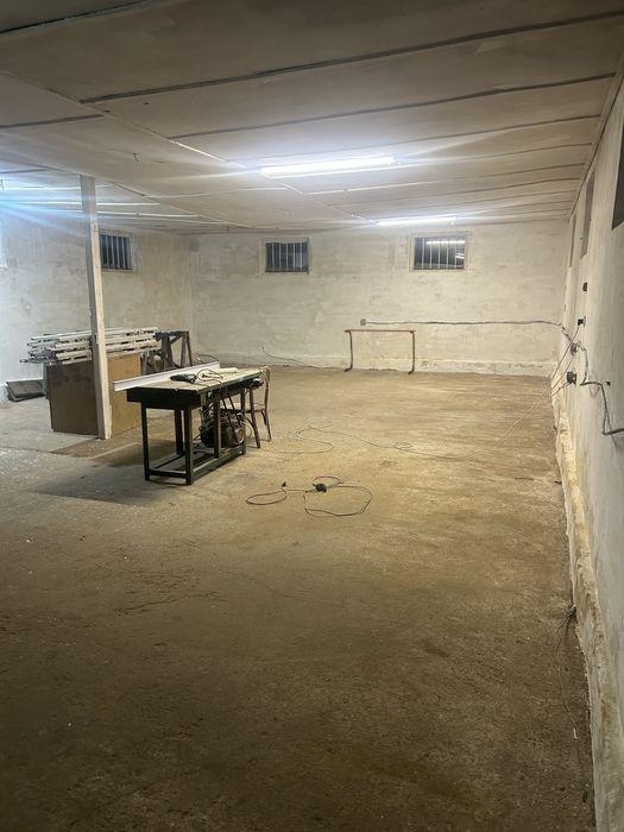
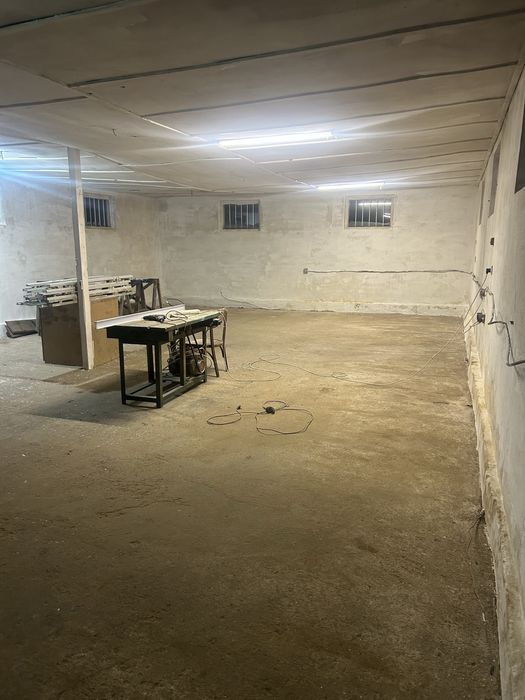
- desk (379, 330)
